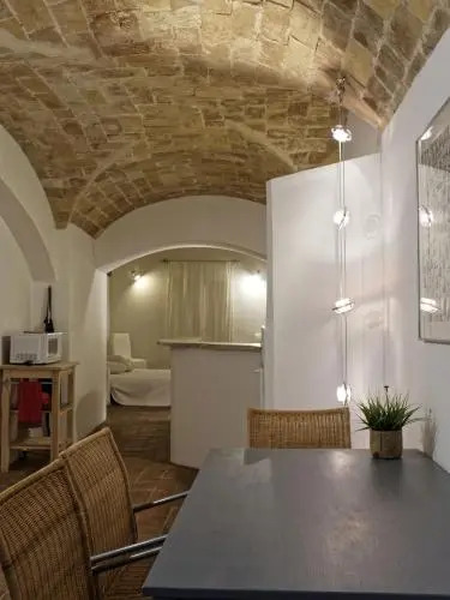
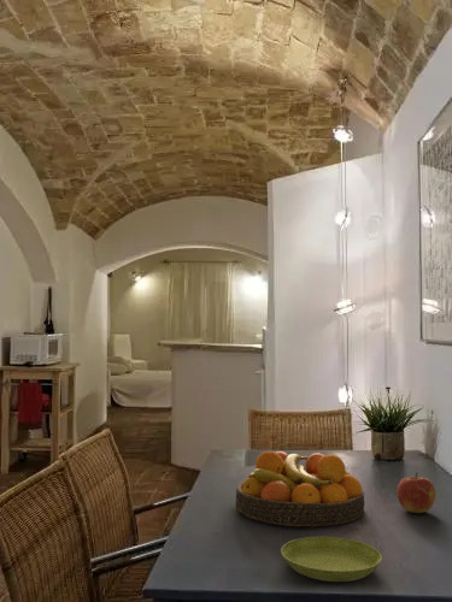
+ saucer (330, 559)
+ fruit bowl (299, 479)
+ apple (416, 491)
